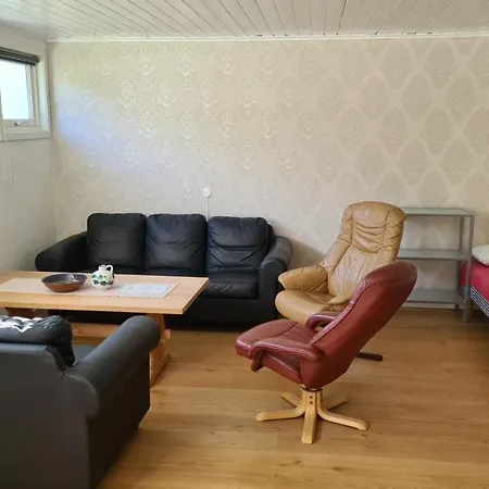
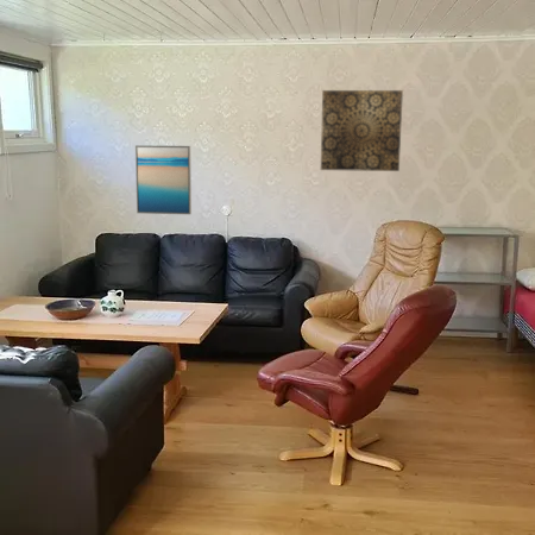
+ wall art (163, 180)
+ wall art (360, 131)
